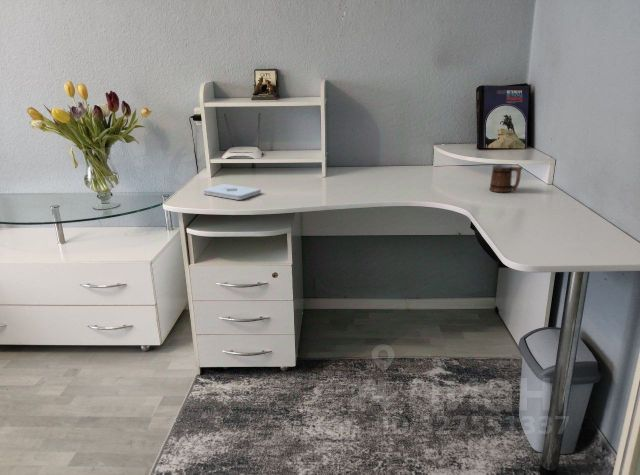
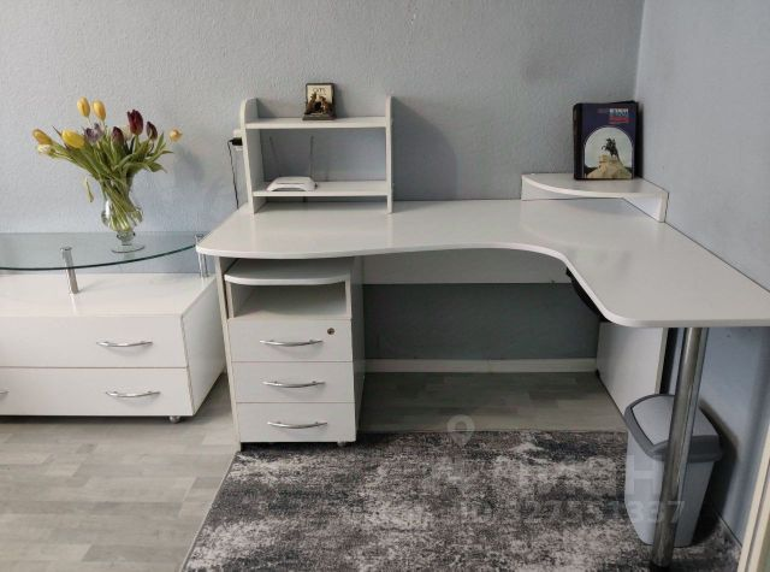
- mug (505, 177)
- notepad (231, 191)
